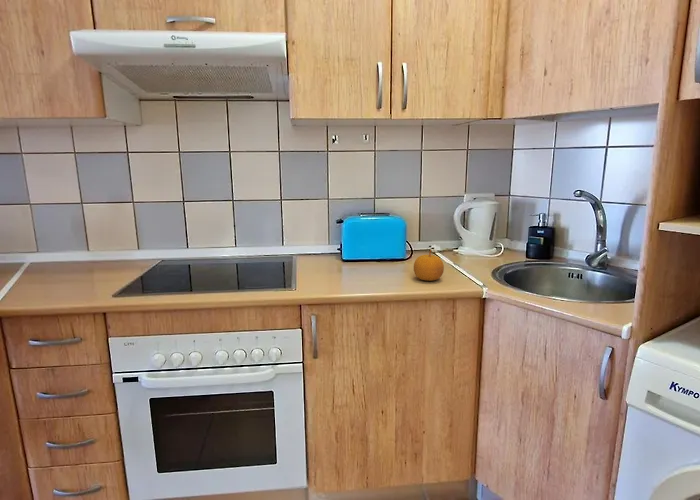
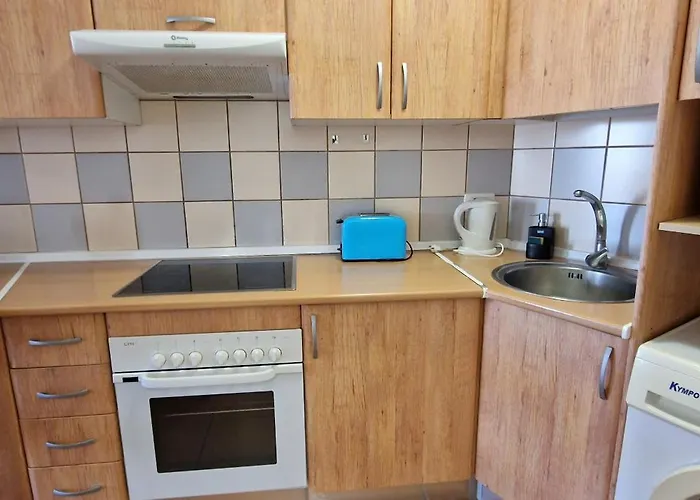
- fruit (428, 264)
